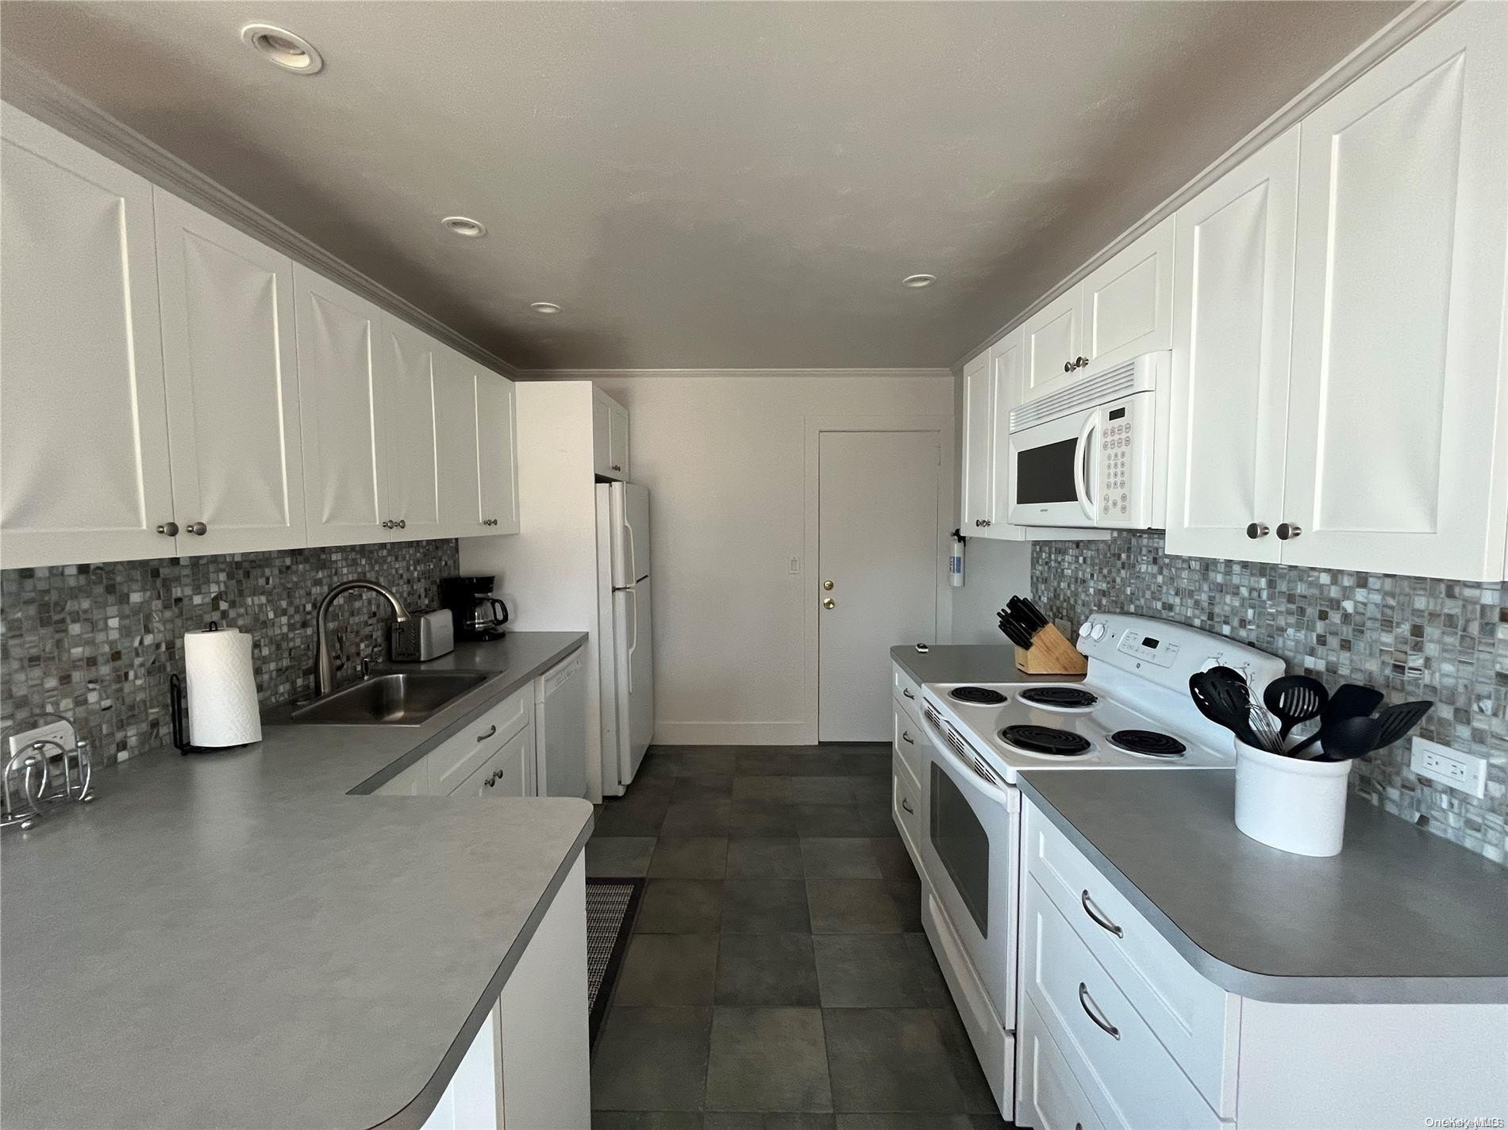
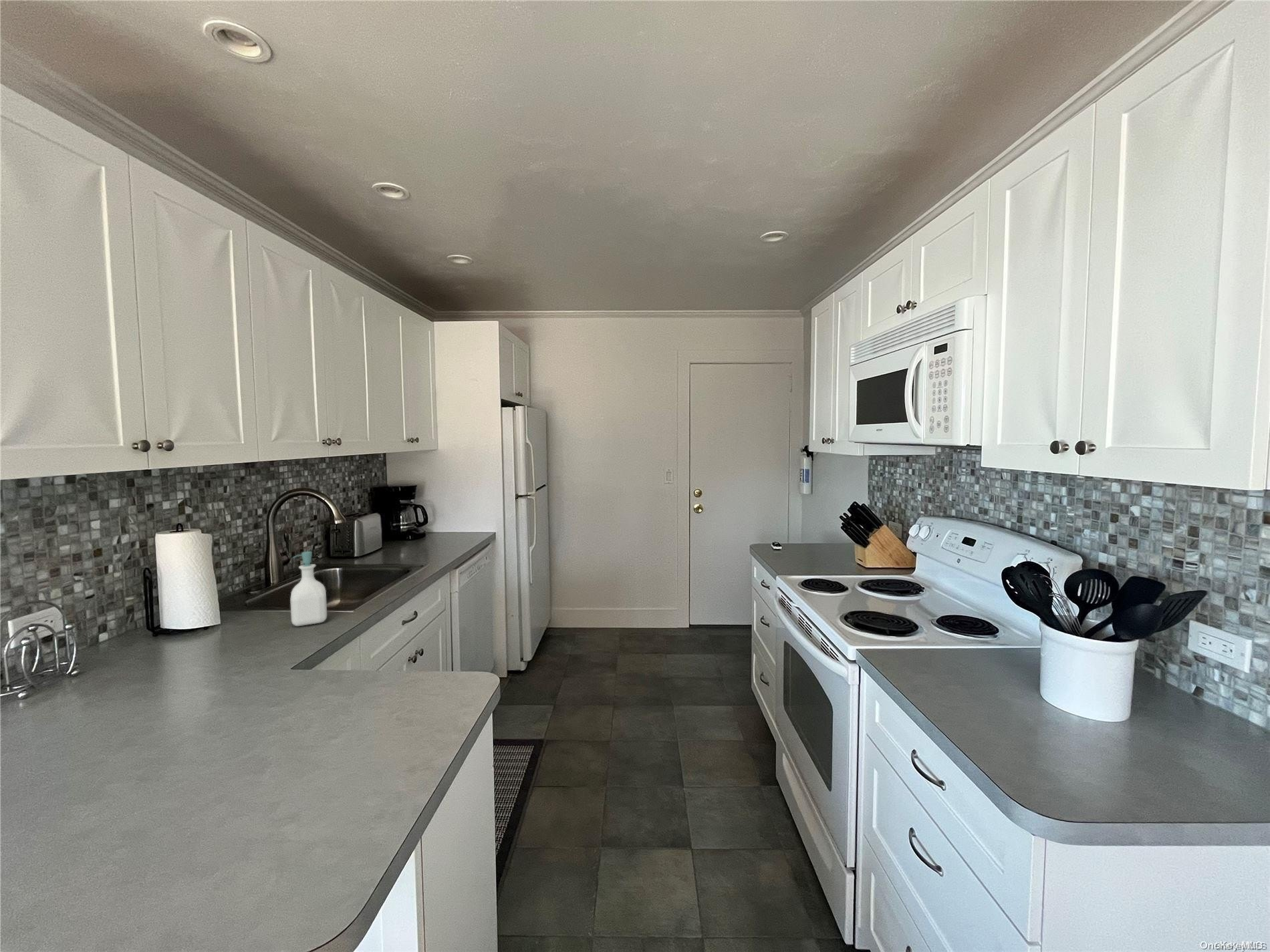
+ soap bottle (308, 587)
